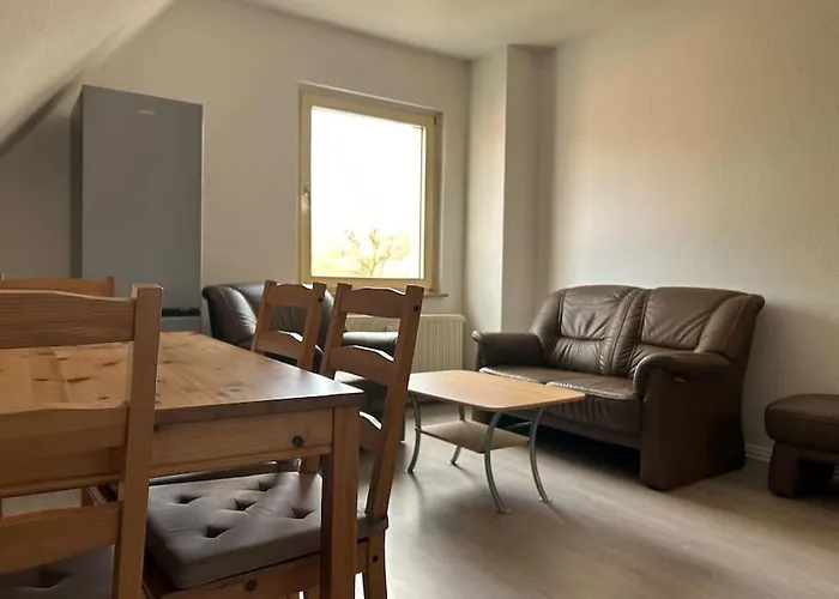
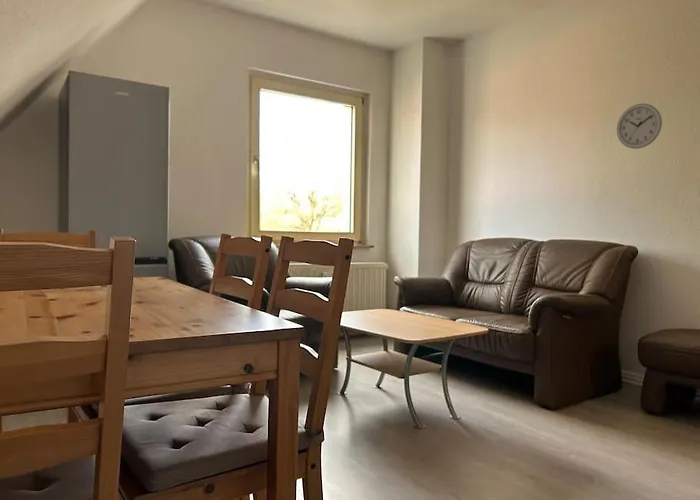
+ wall clock (638, 126)
